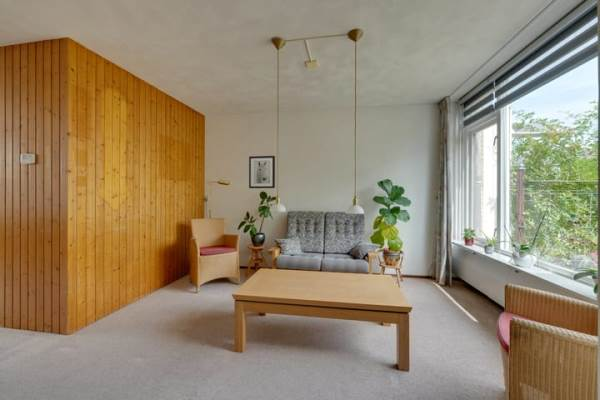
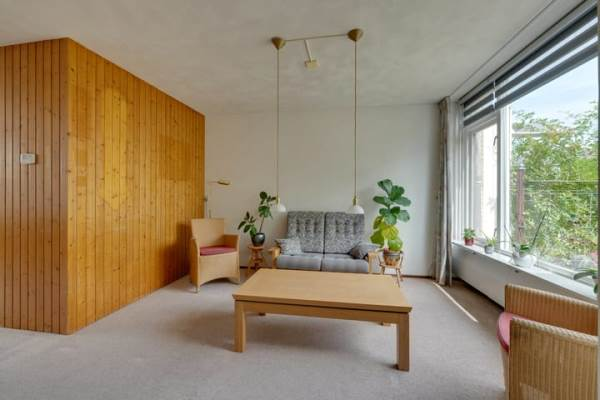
- wall art (261, 172)
